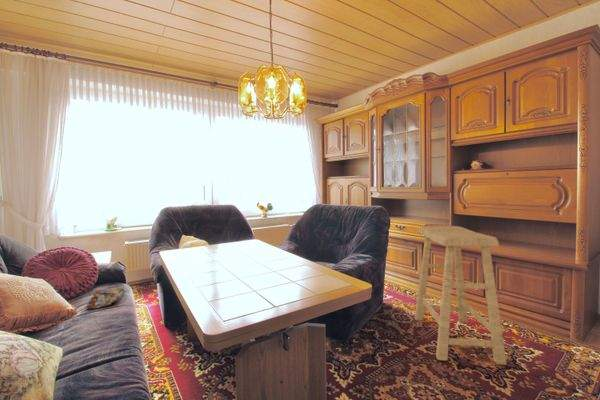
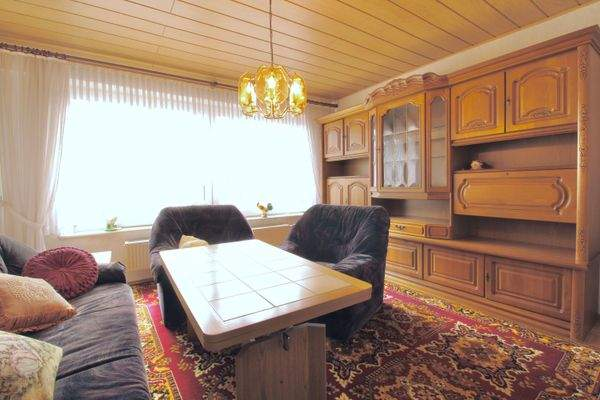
- stool (453, 285)
- magazine (106, 296)
